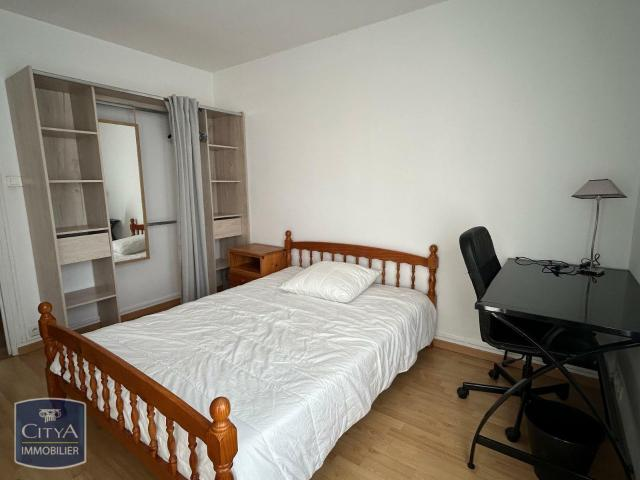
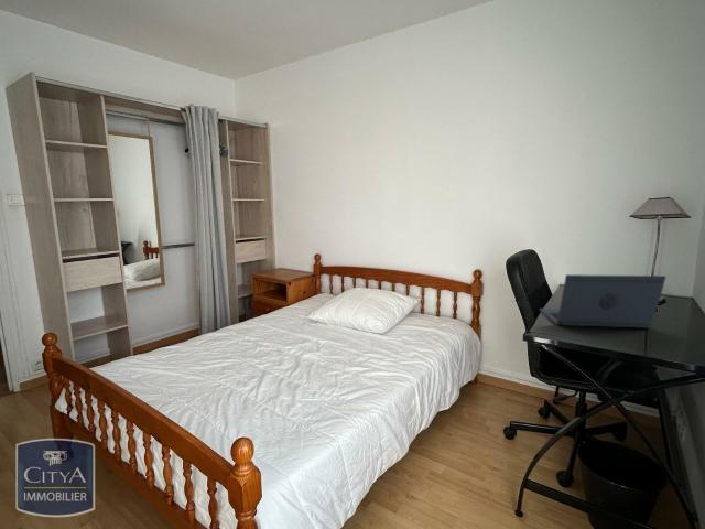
+ laptop (595, 294)
